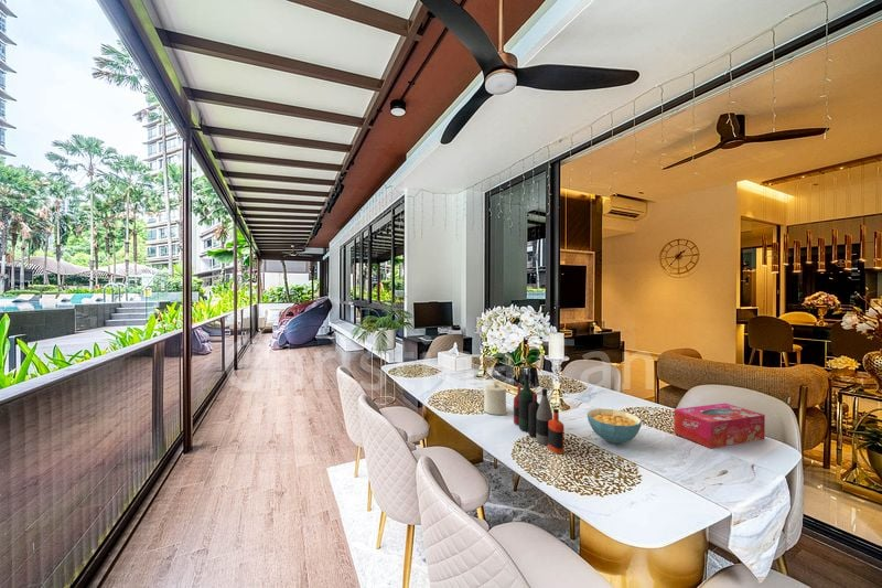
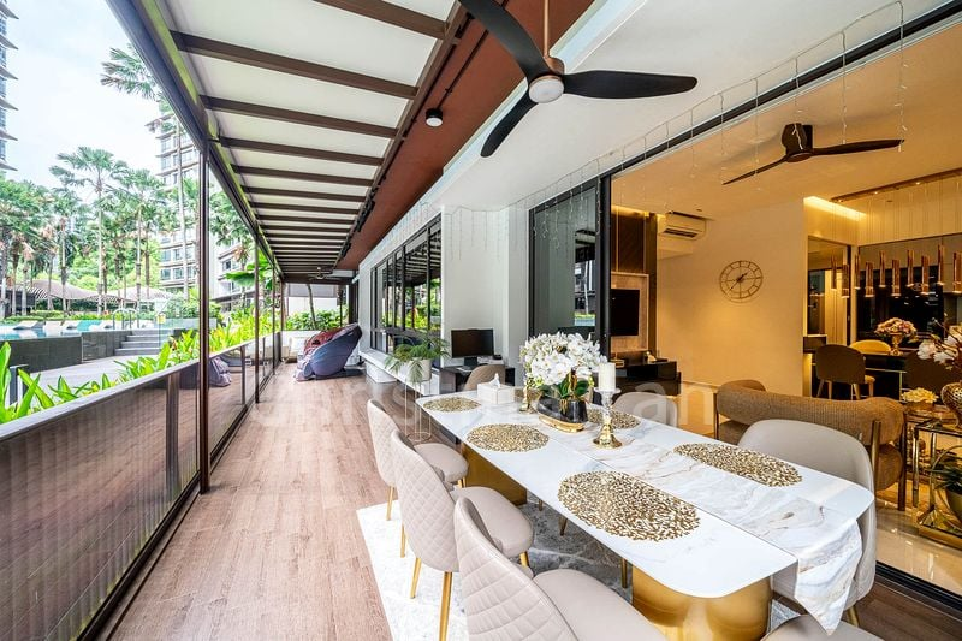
- bottle collection (536, 407)
- cereal bowl (613, 428)
- candle (495, 396)
- tissue box (718, 424)
